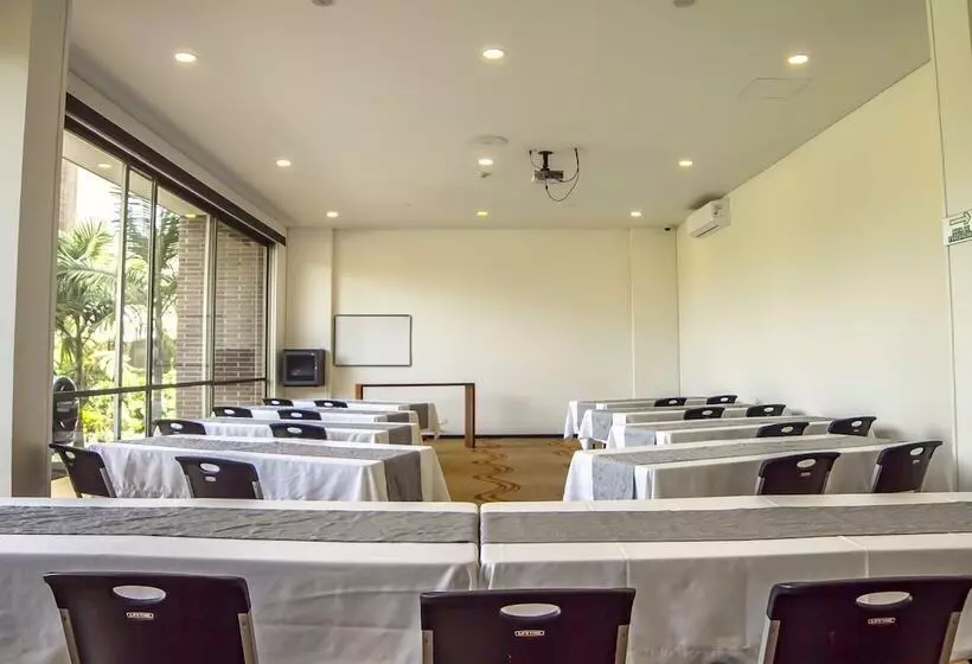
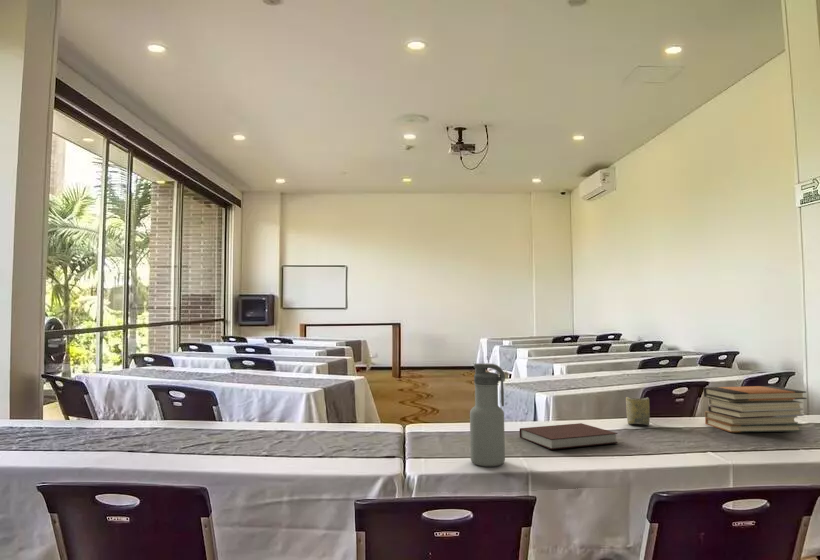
+ water bottle (487, 412)
+ cup (637, 410)
+ book stack (753, 408)
+ notebook (567, 435)
